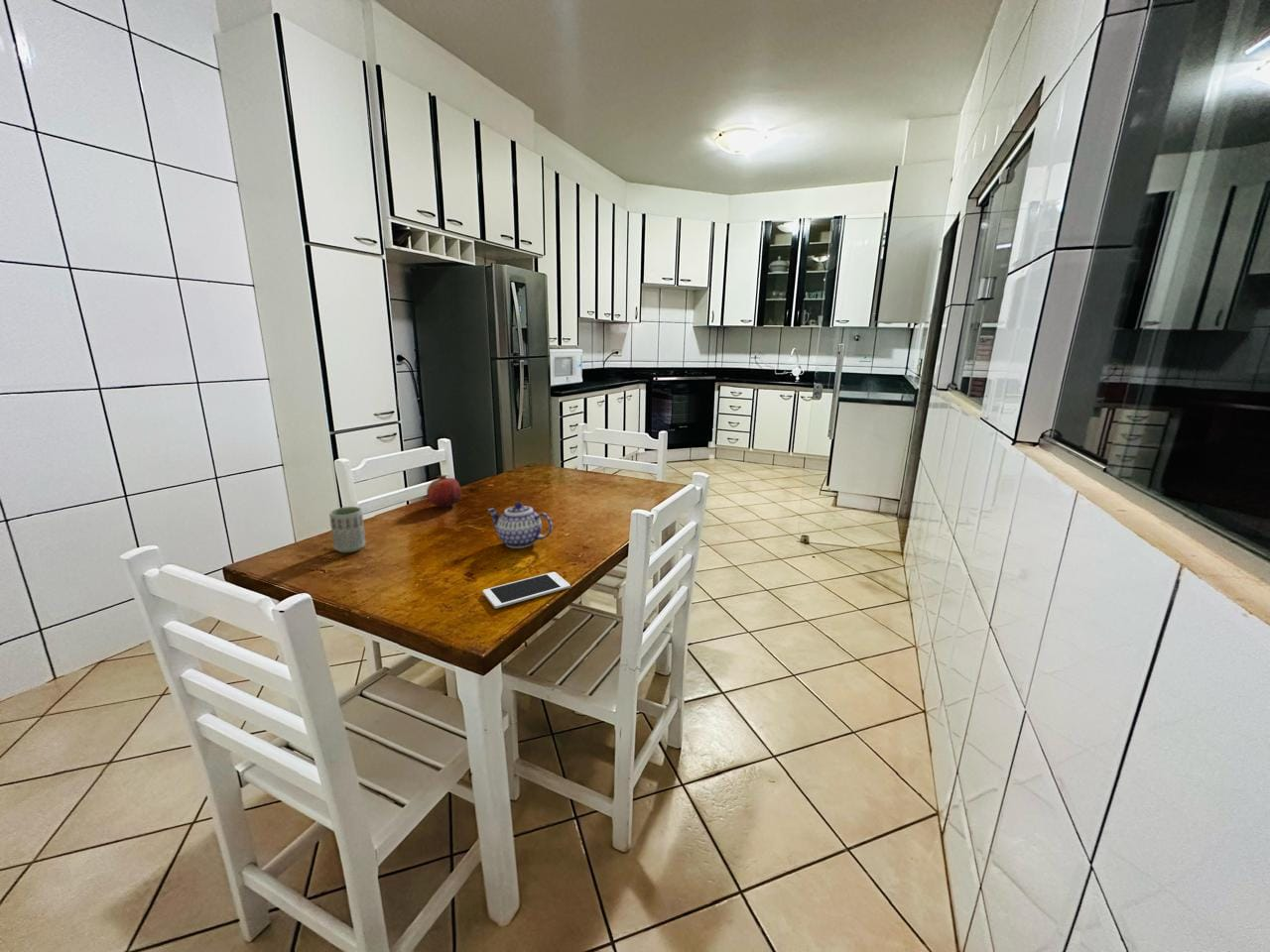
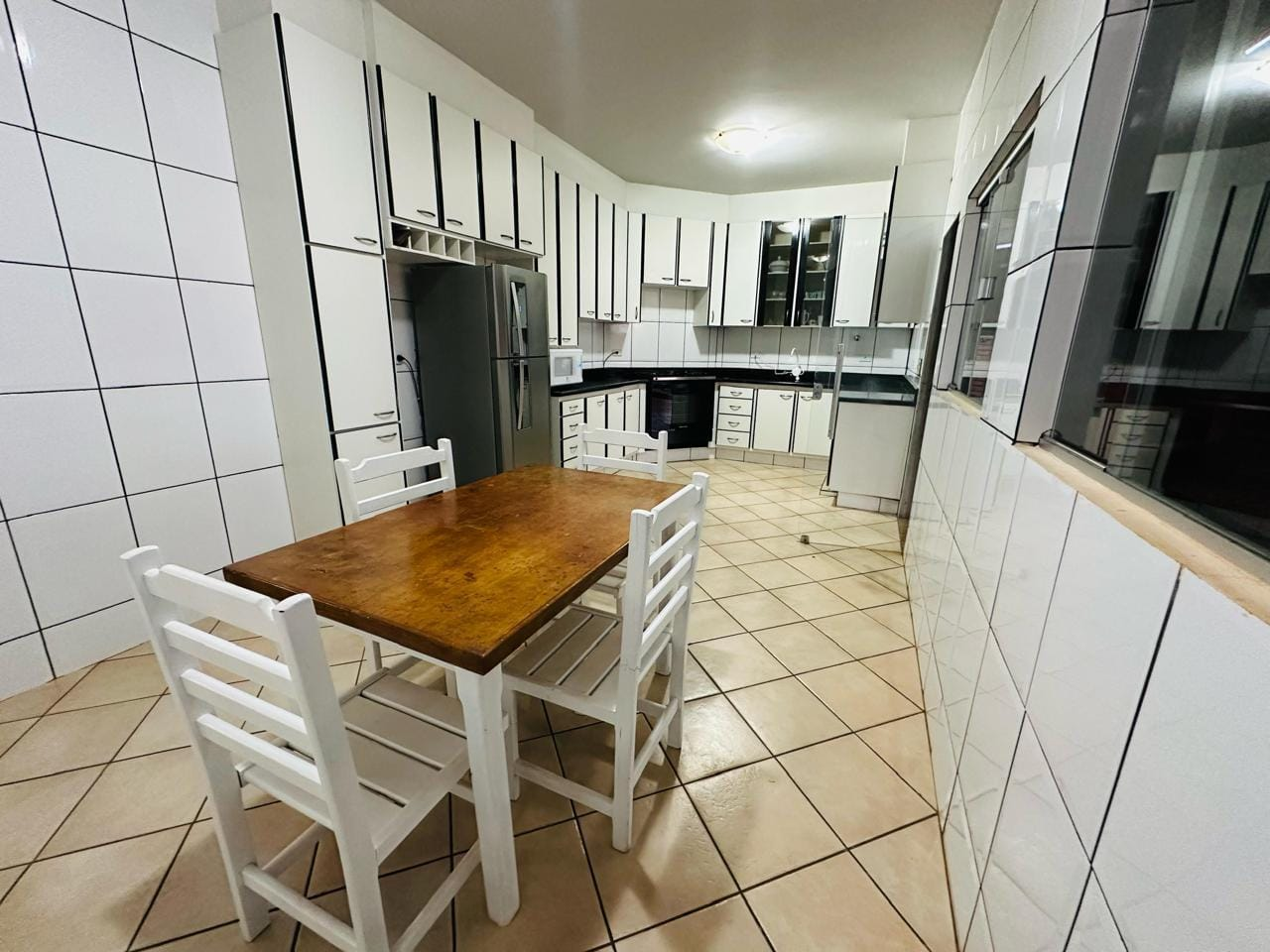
- teapot (519, 523)
- fruit (444, 491)
- cell phone (527, 588)
- cup (347, 530)
